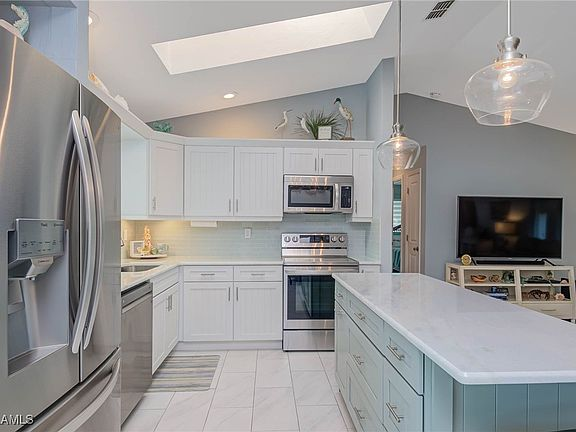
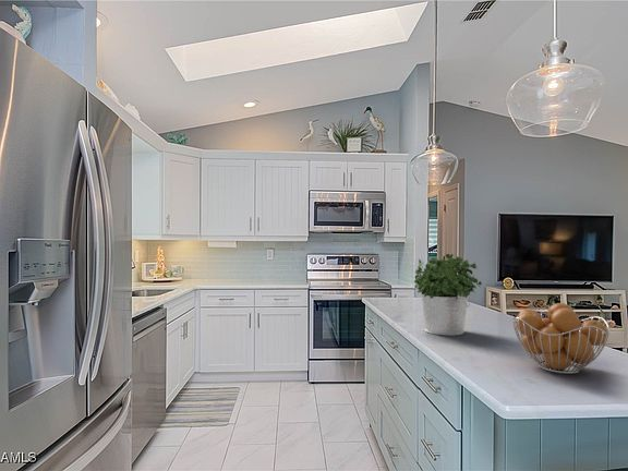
+ potted plant (445, 292)
+ fruit basket (558, 336)
